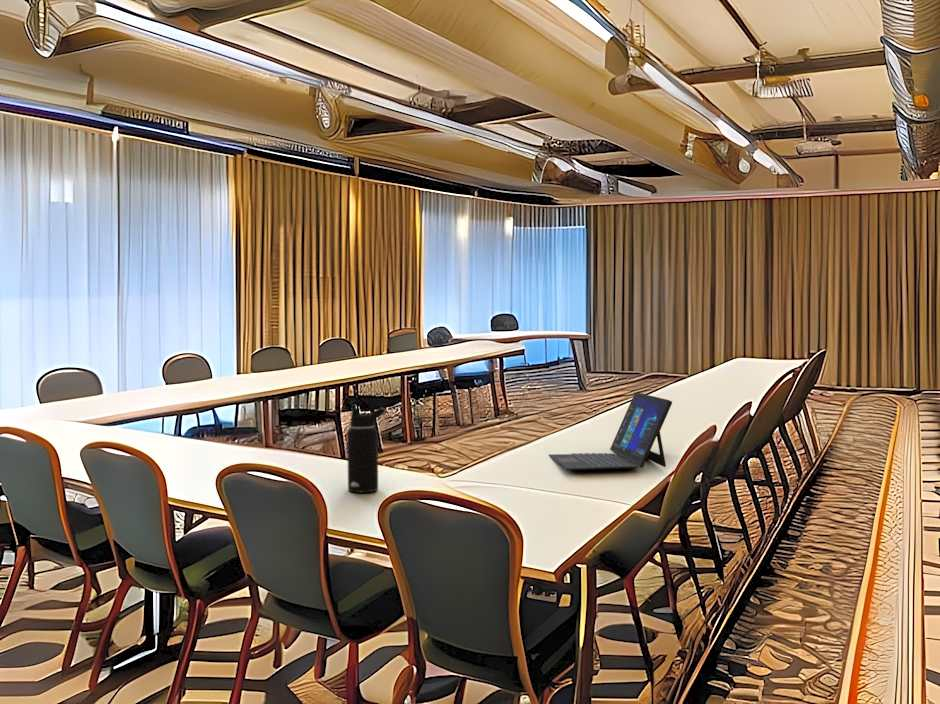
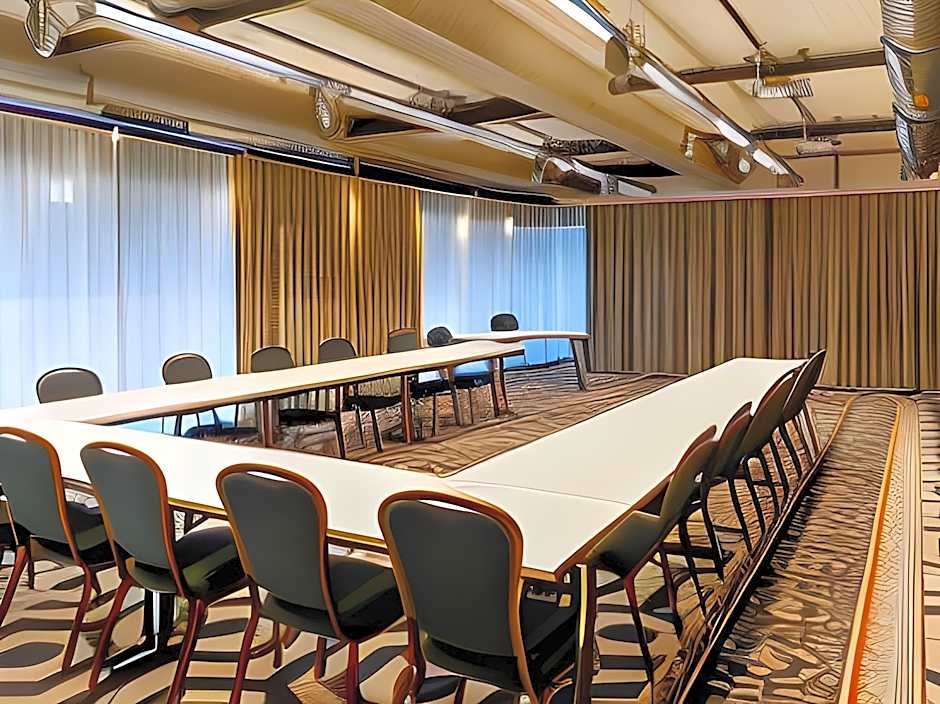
- water bottle (366, 445)
- laptop (616, 434)
